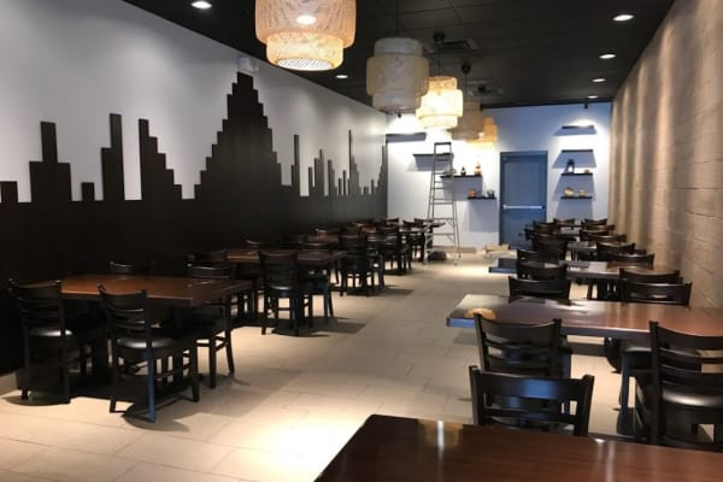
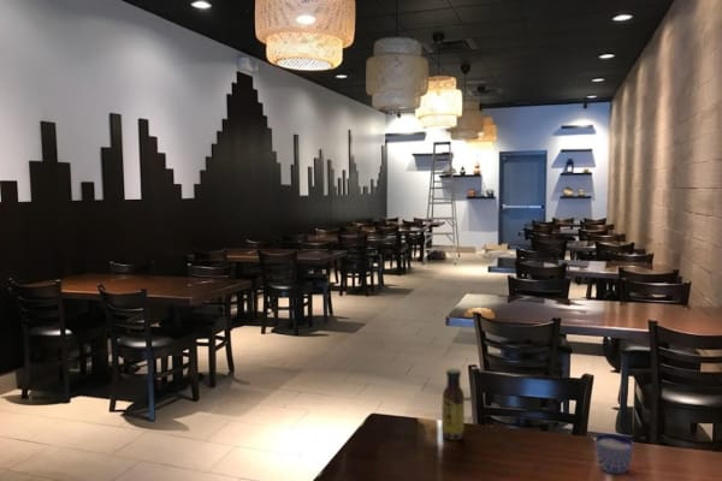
+ sauce bottle (452, 403)
+ cup (611, 452)
